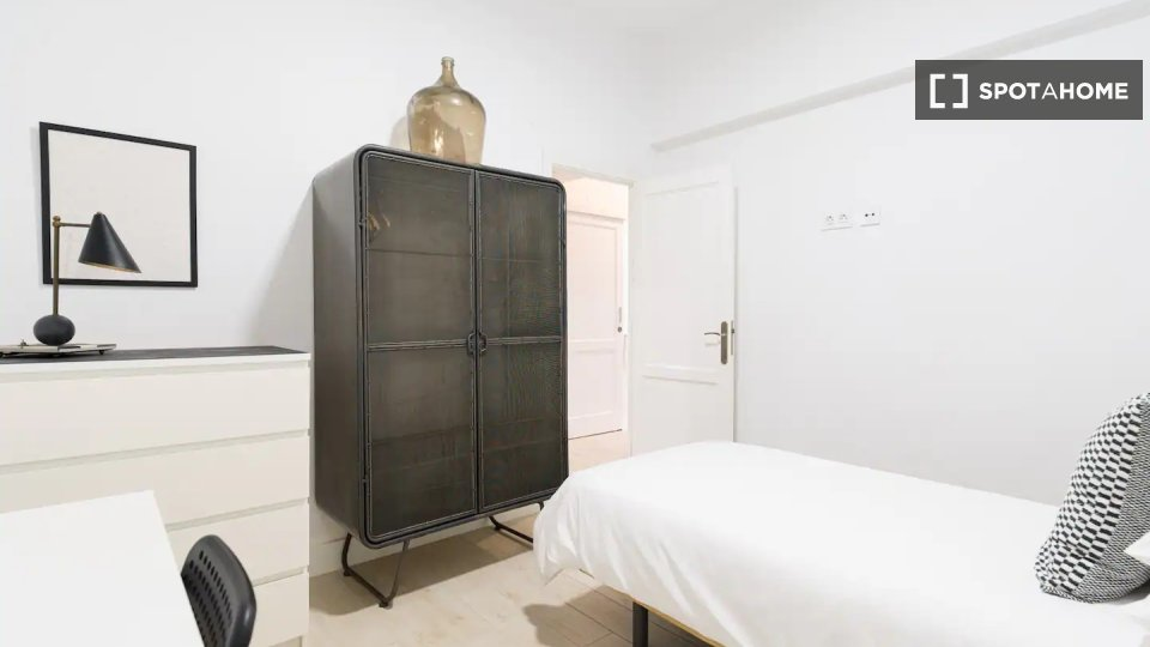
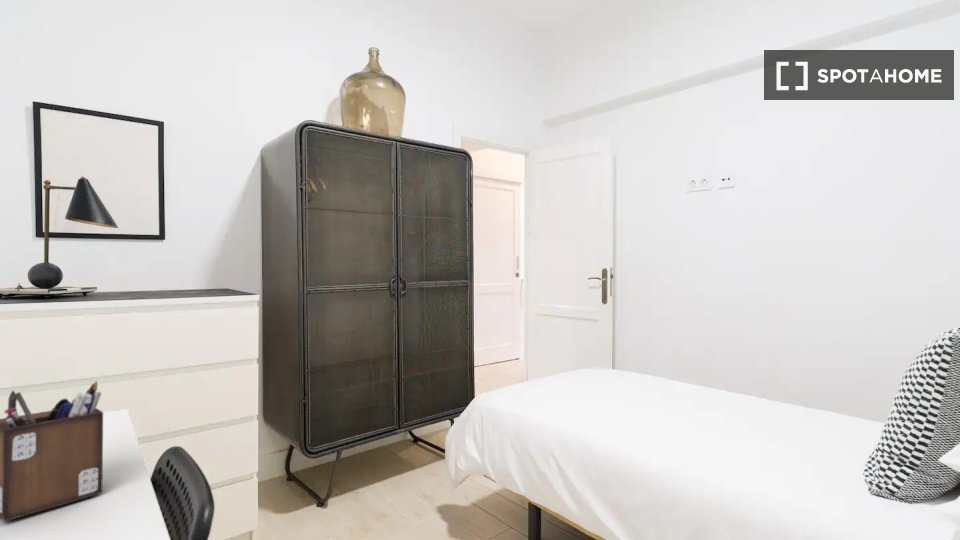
+ desk organizer (49, 441)
